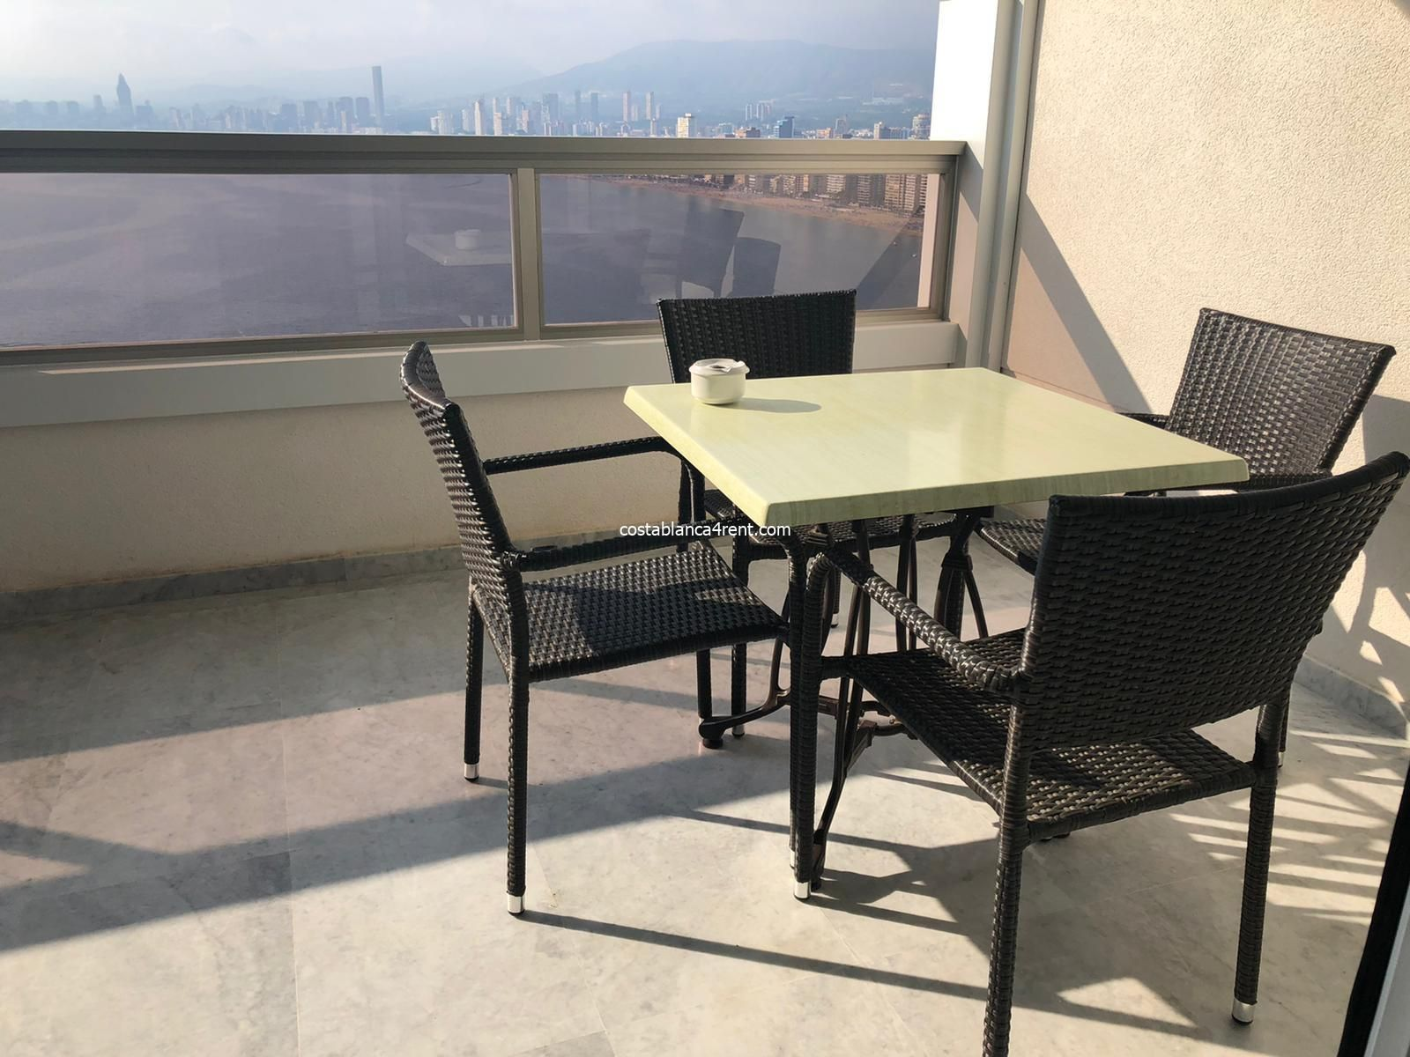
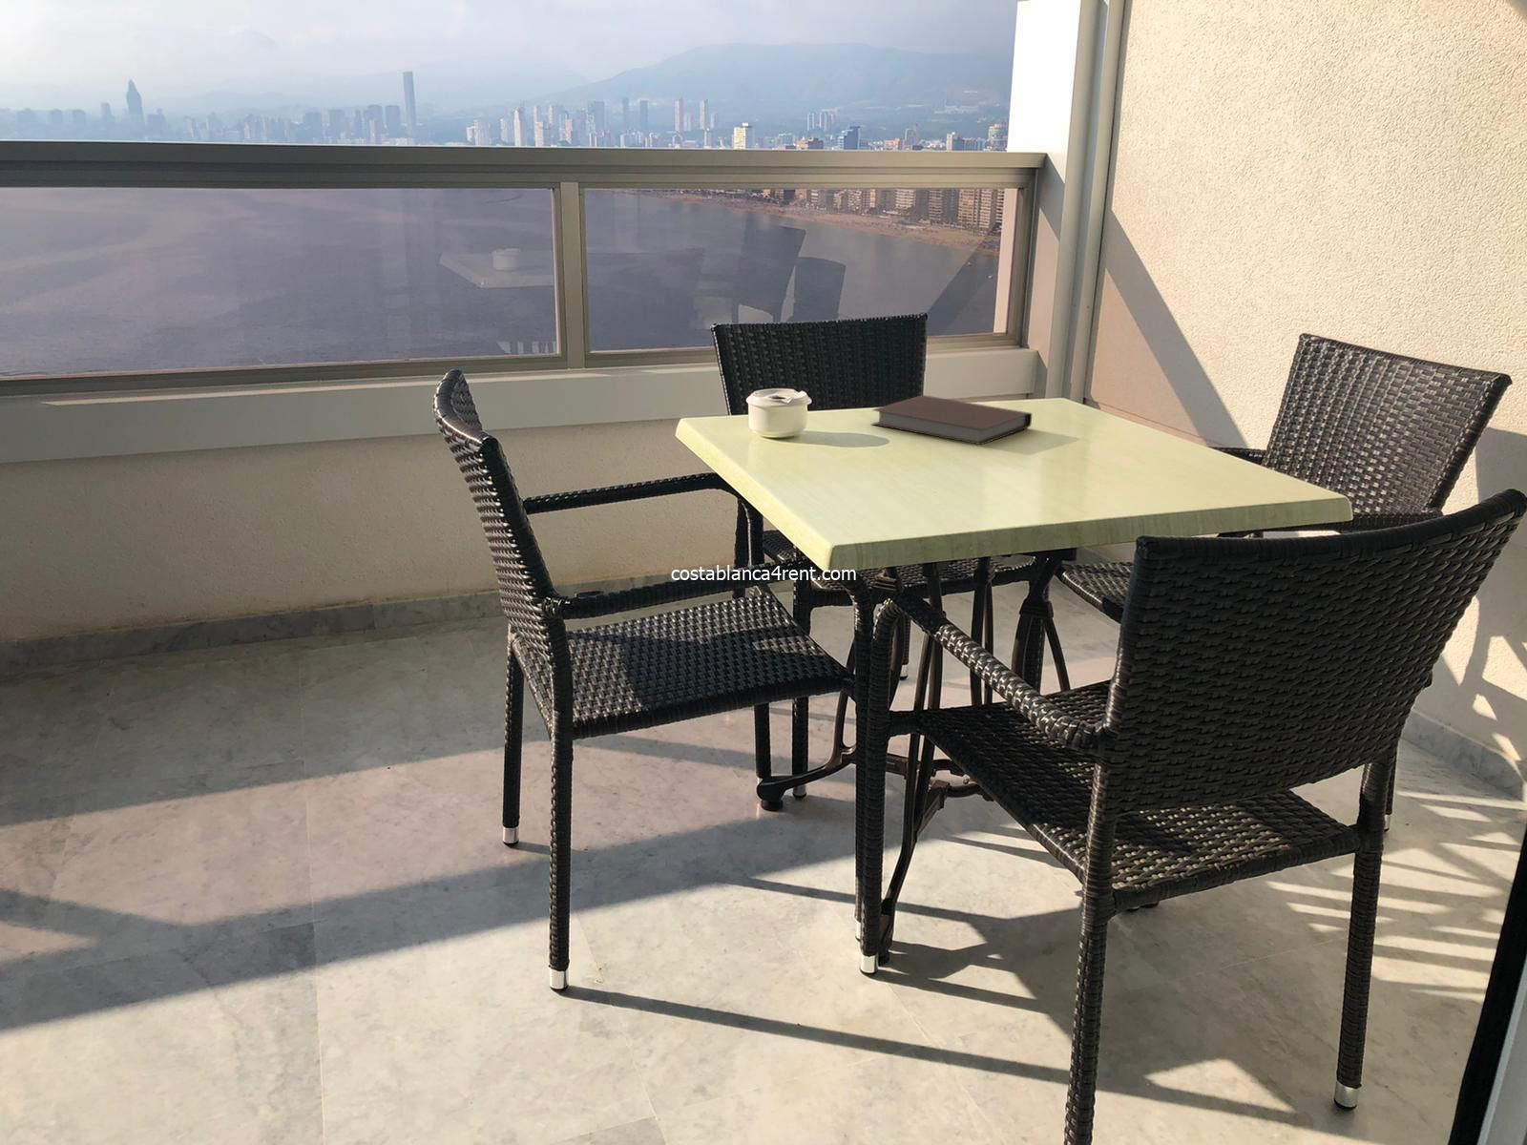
+ notebook (951, 417)
